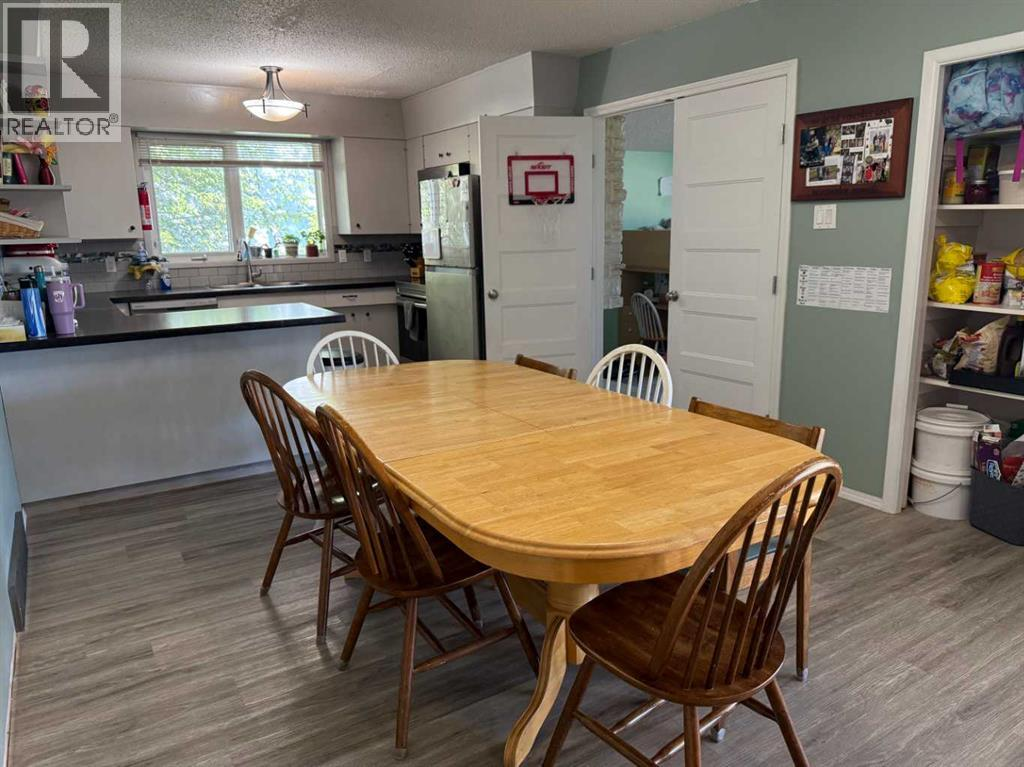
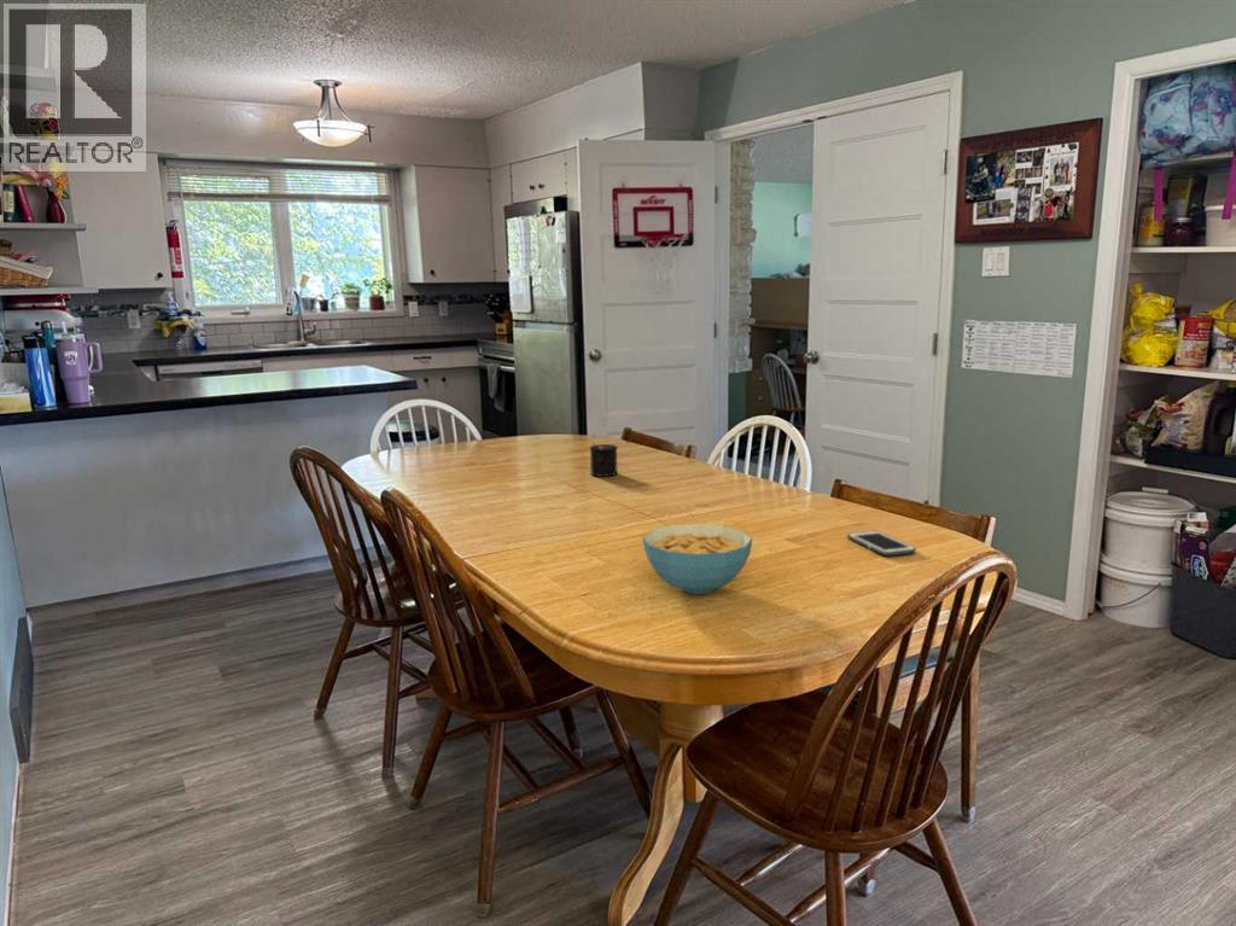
+ cereal bowl (696, 563)
+ cell phone (880, 542)
+ candle (604, 454)
